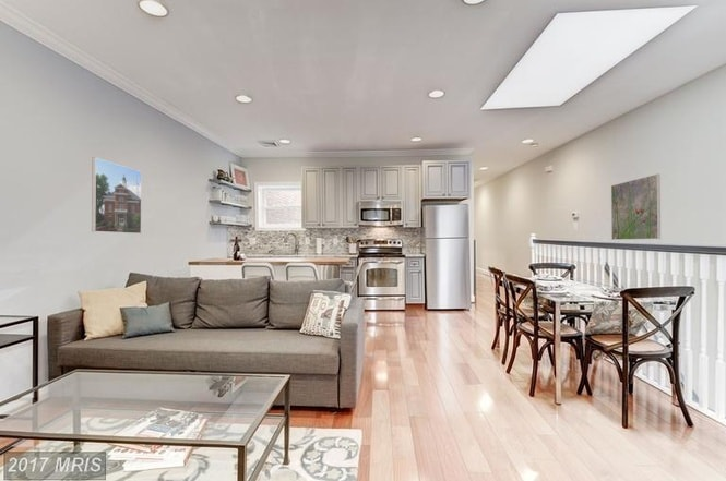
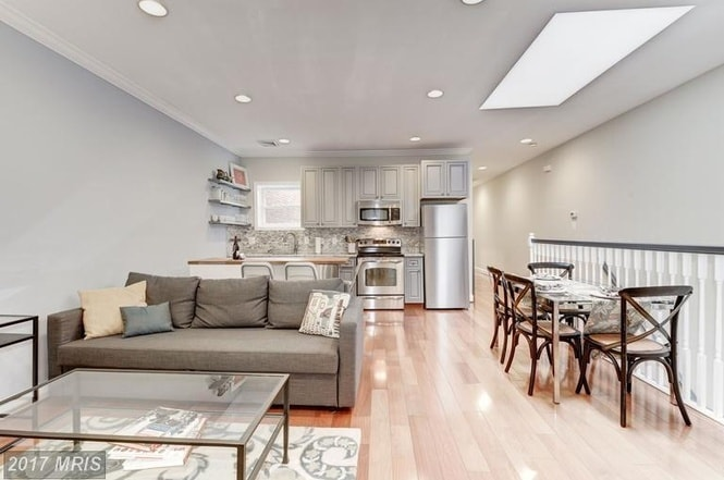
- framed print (118, 199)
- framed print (633, 209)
